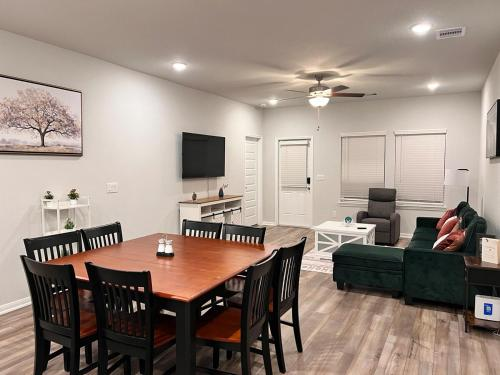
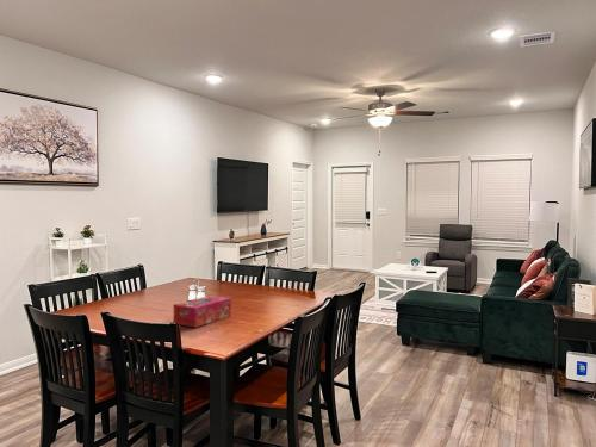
+ tissue box (203, 310)
